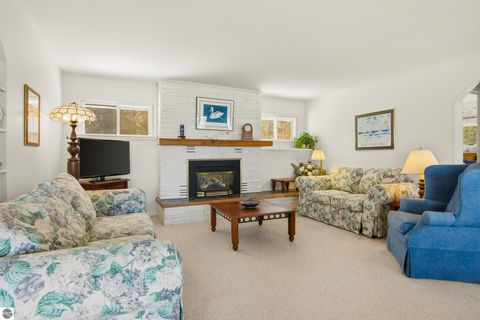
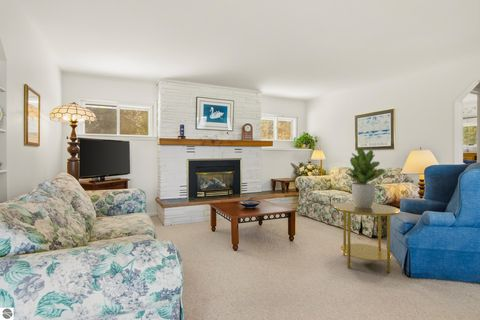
+ potted plant (364, 176)
+ side table (364, 244)
